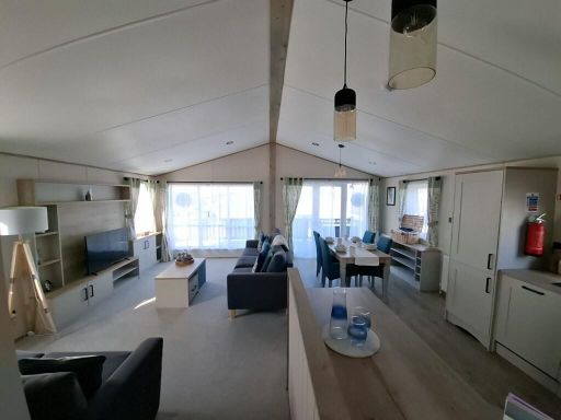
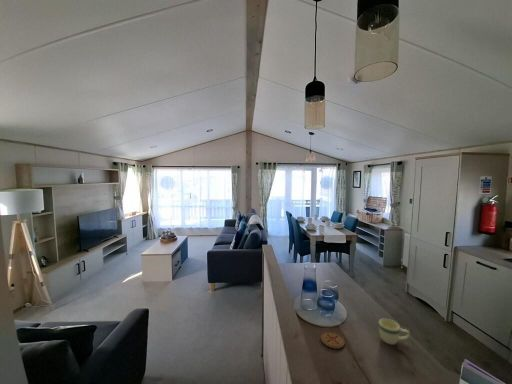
+ mug (393, 332)
+ coaster (332, 339)
